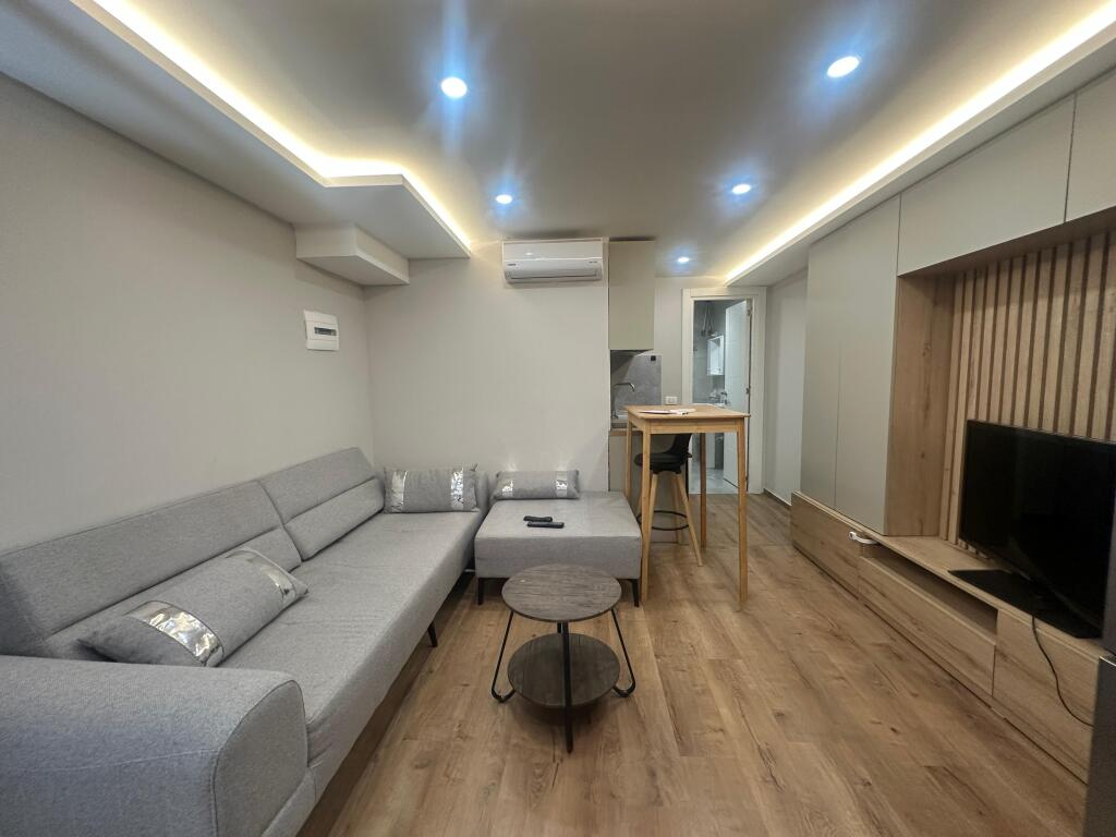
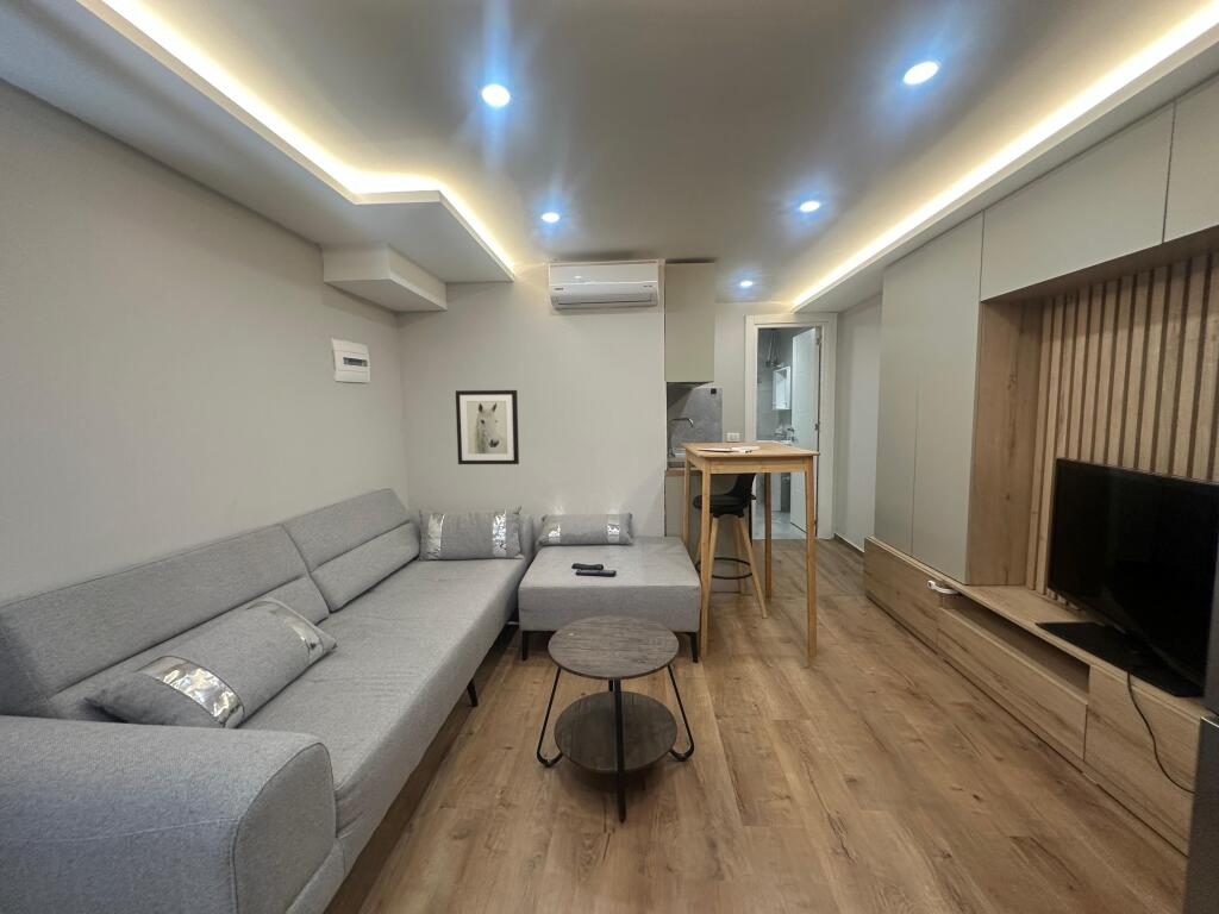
+ wall art (487, 427)
